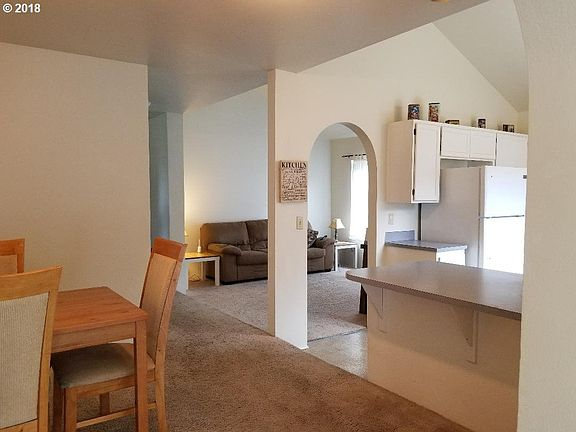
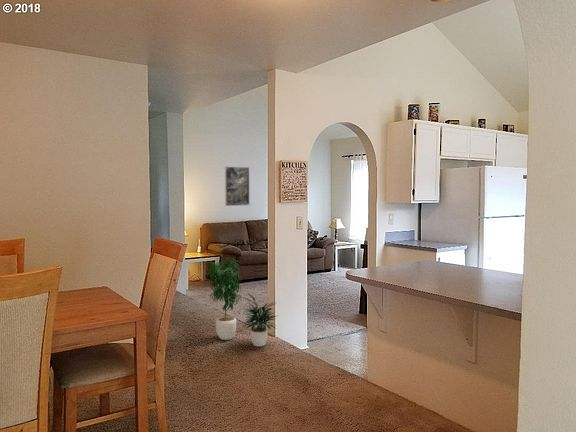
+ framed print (237, 186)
+ potted plant (240, 297)
